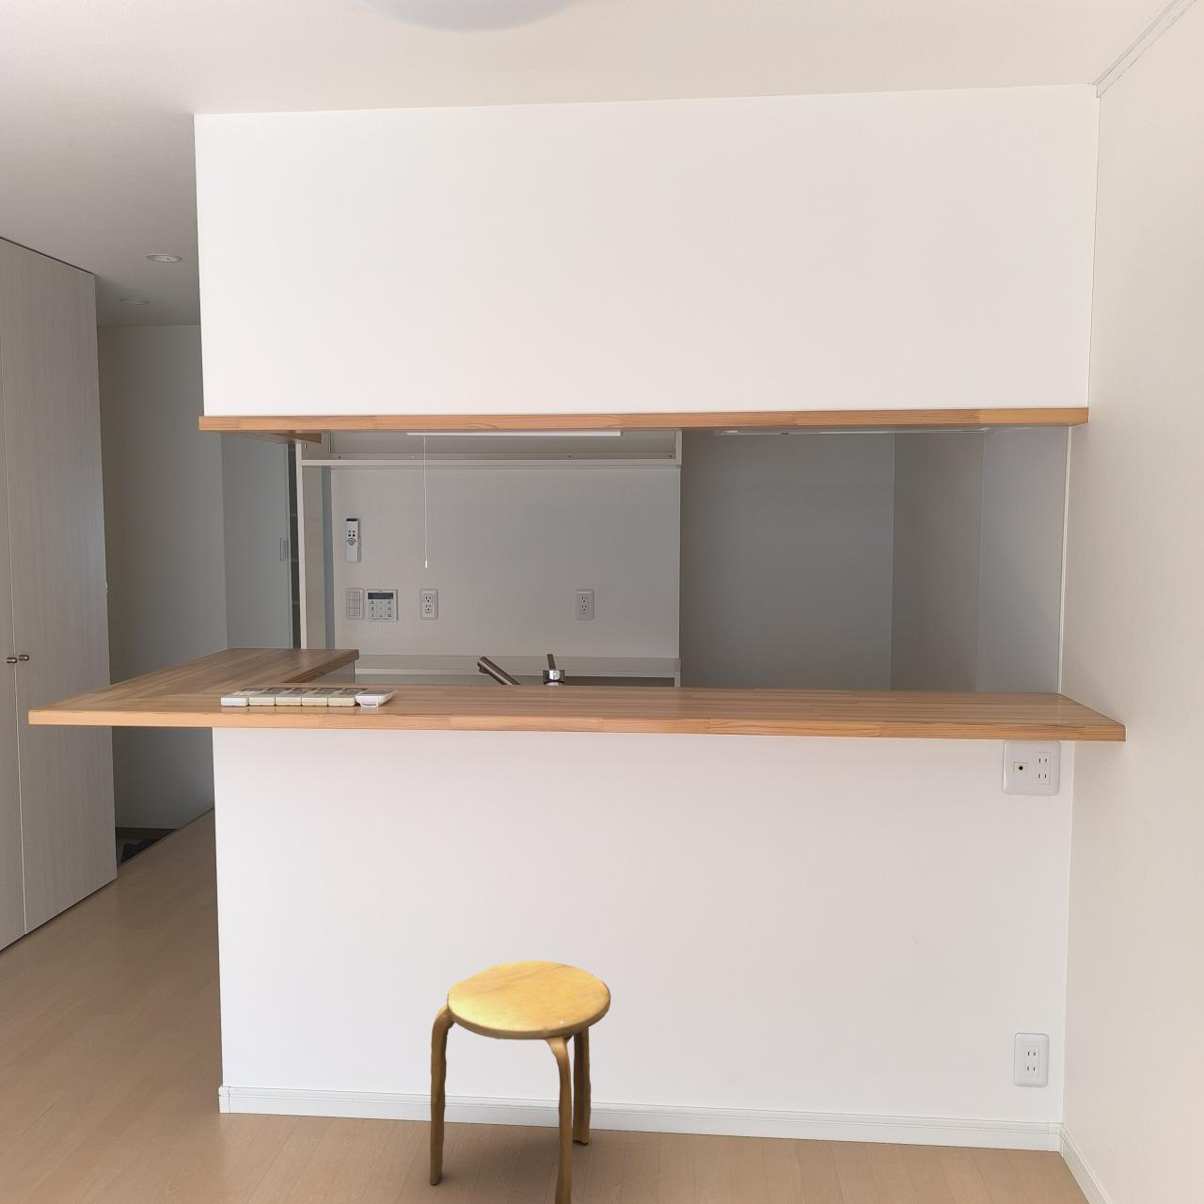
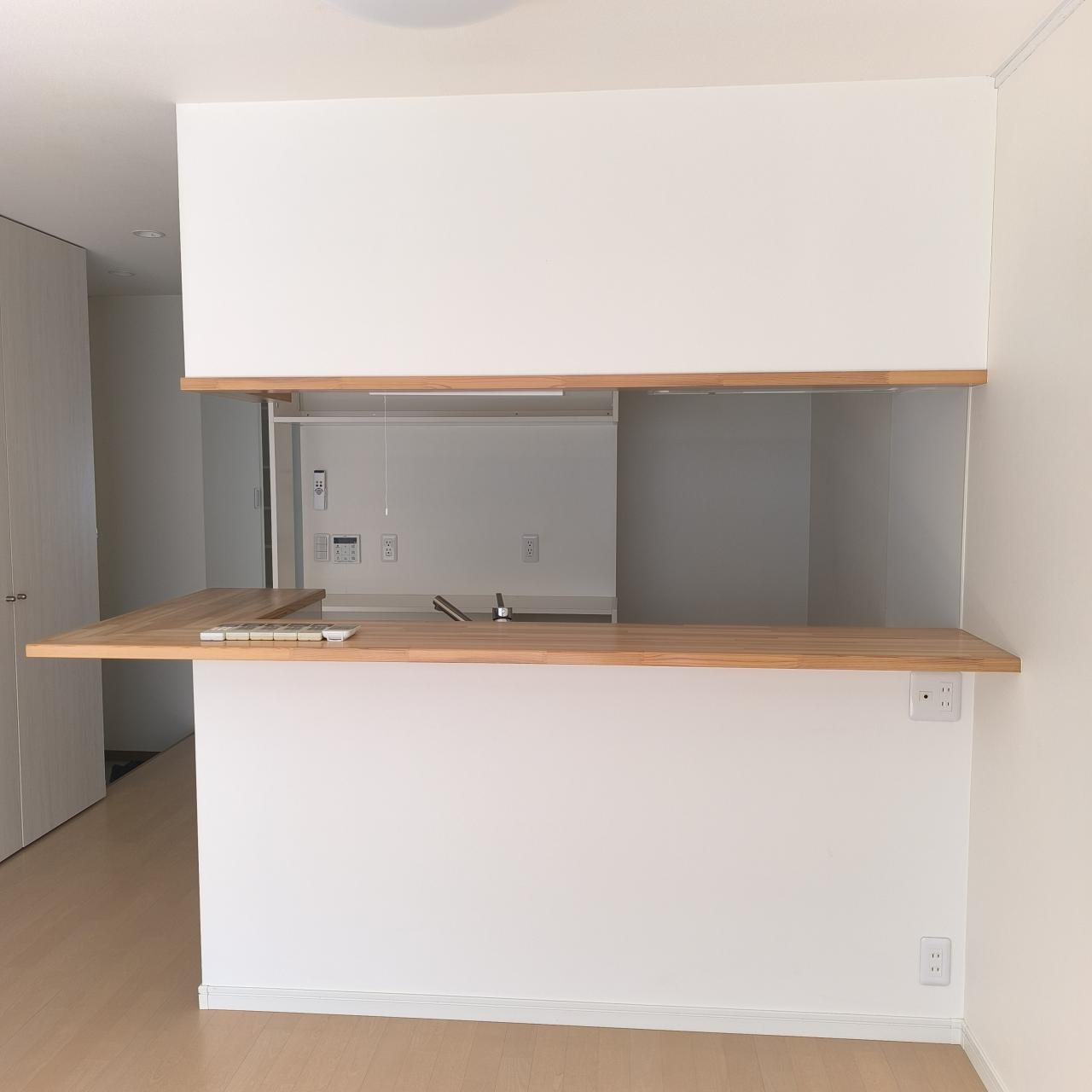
- stool (560, 1085)
